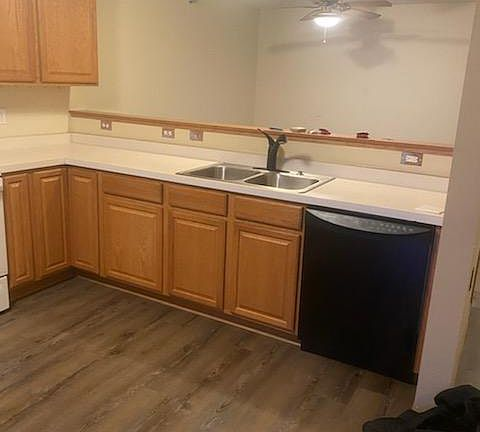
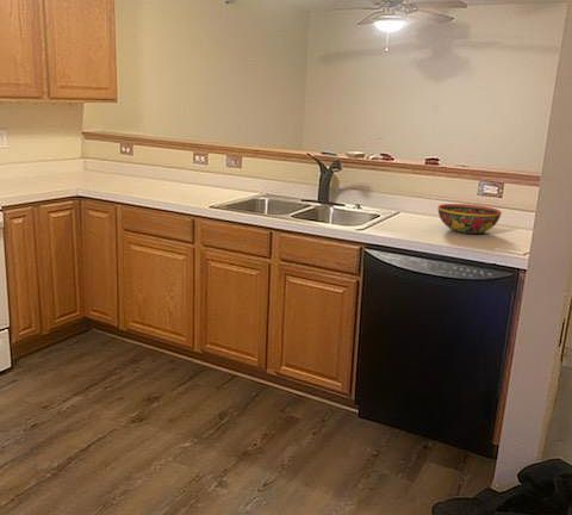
+ bowl (467, 219)
